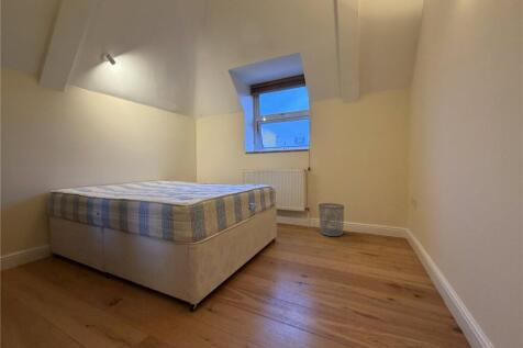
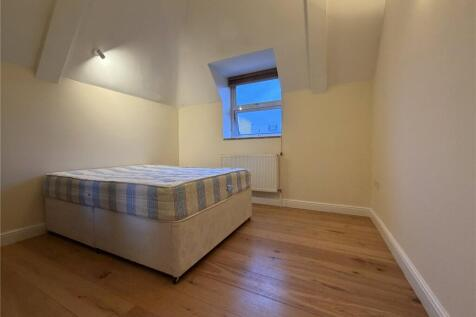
- waste bin (331, 218)
